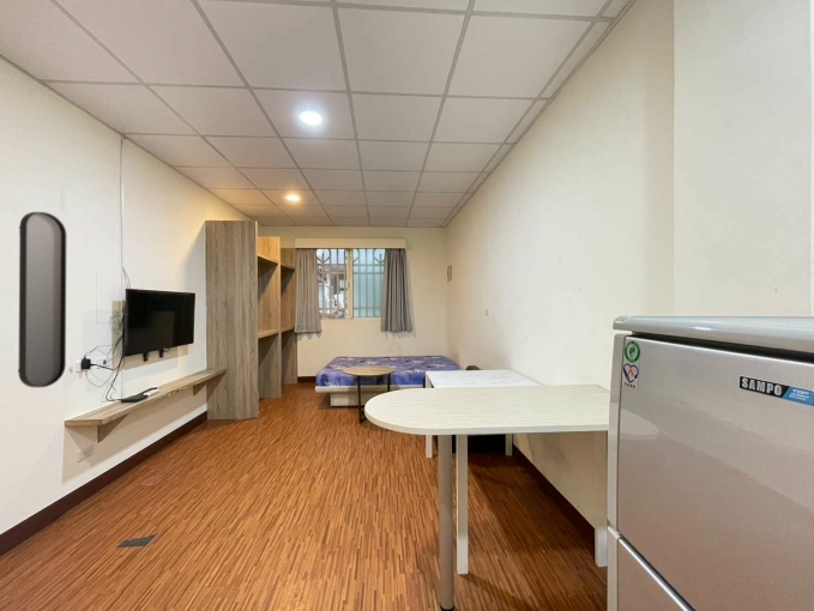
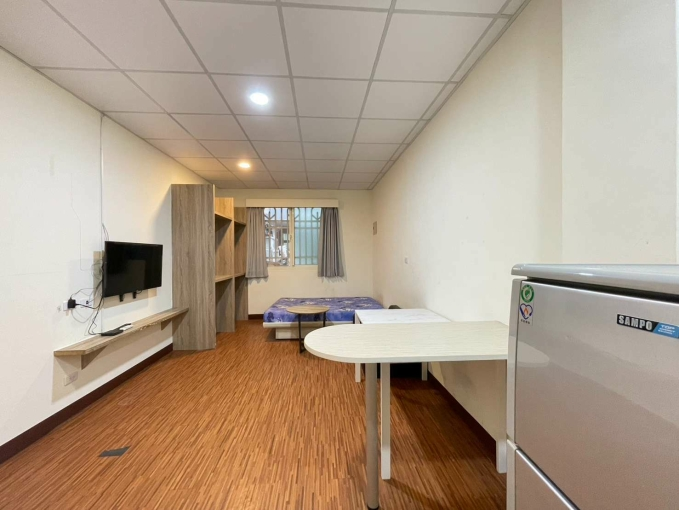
- home mirror (43, 300)
